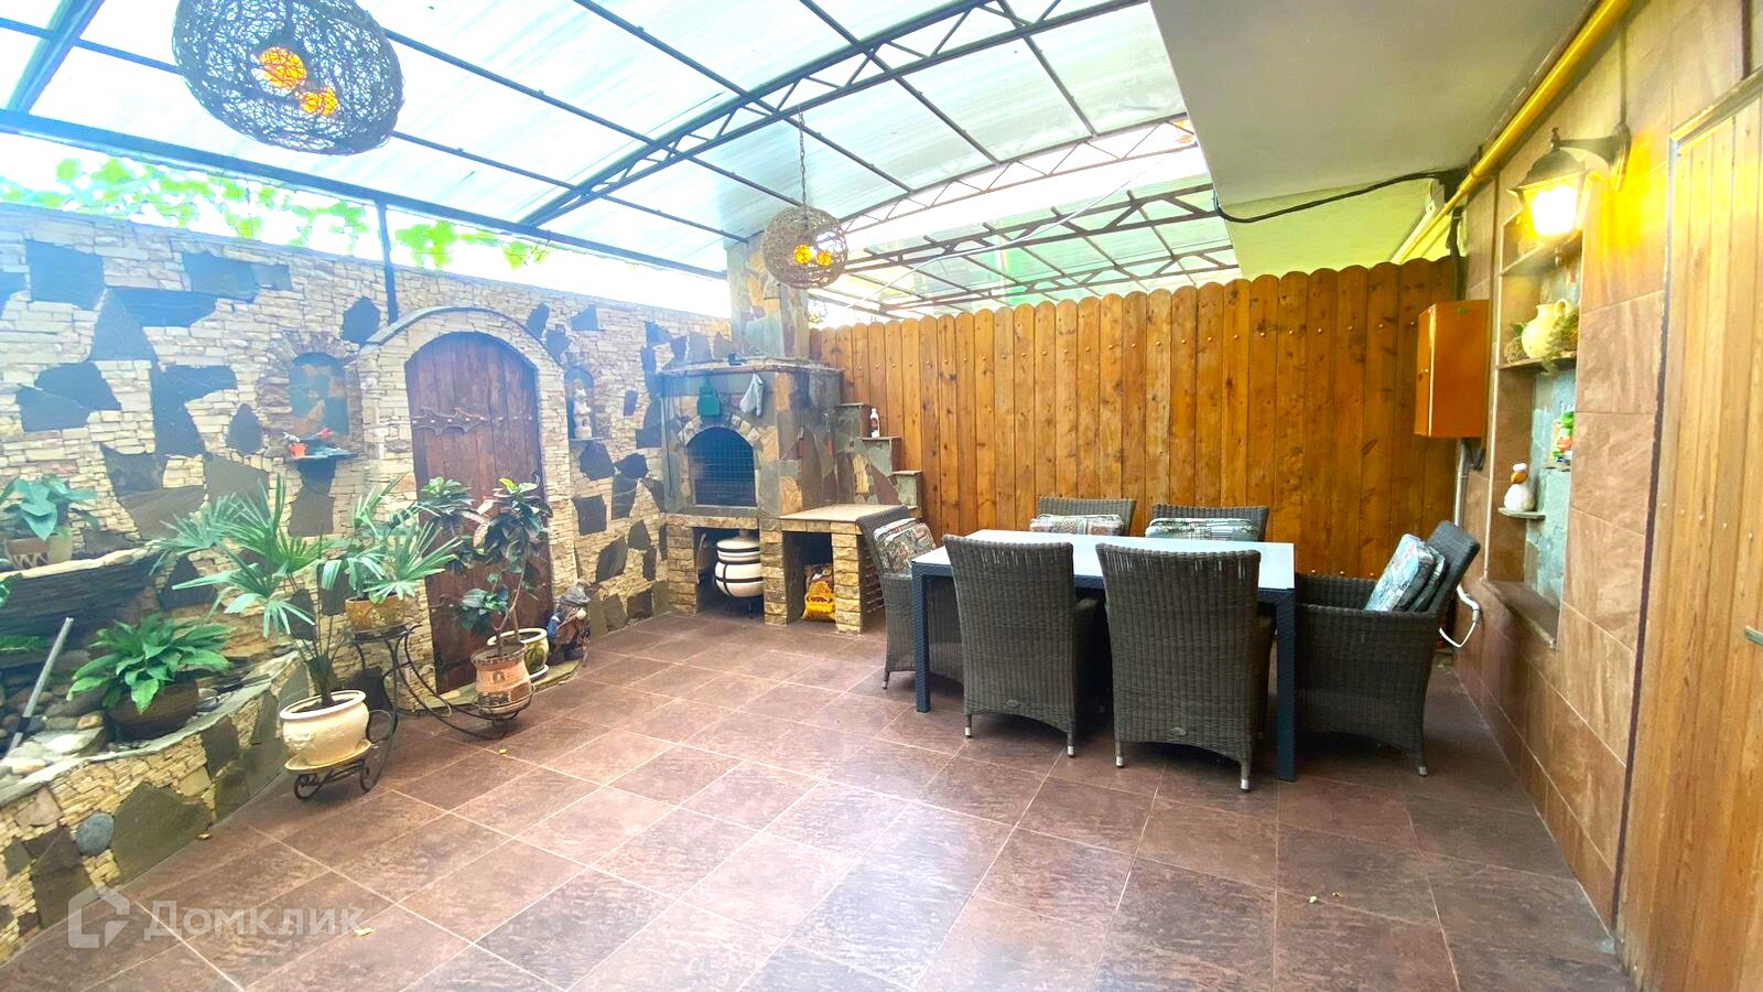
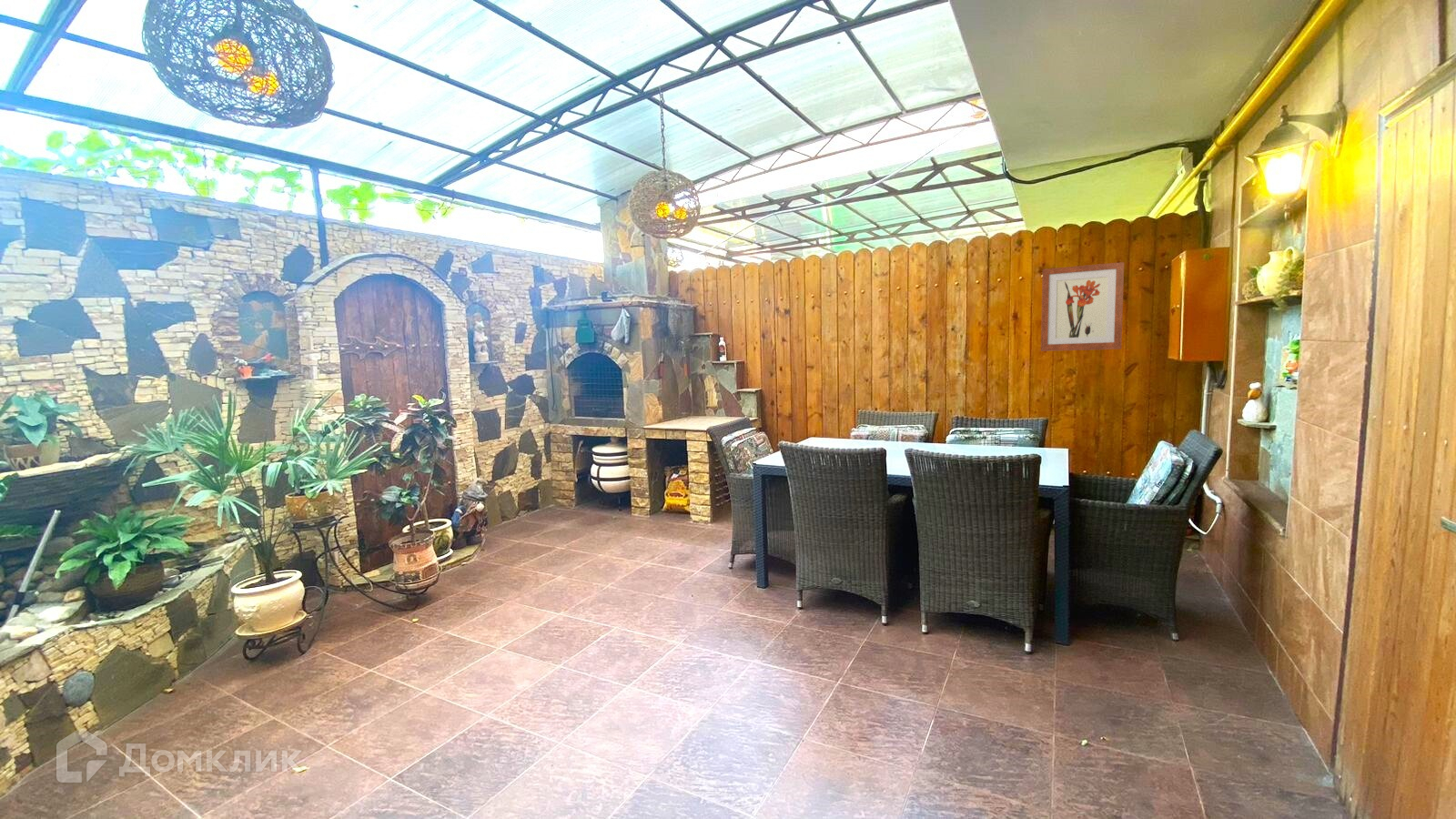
+ wall art (1080, 308)
